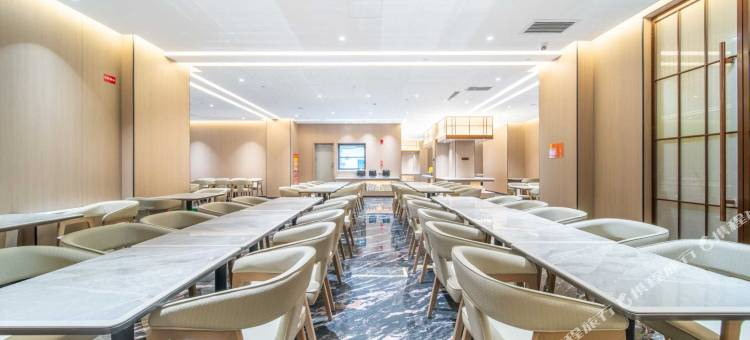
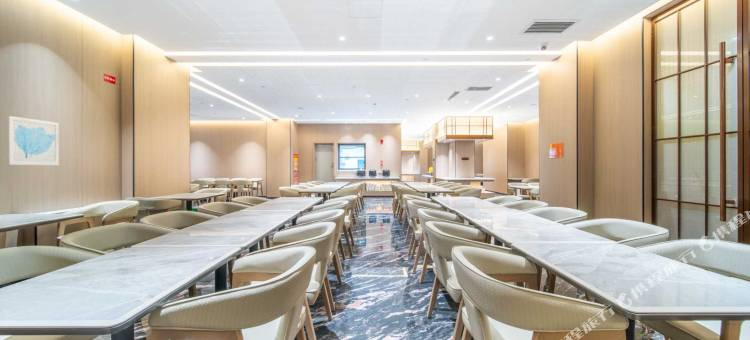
+ wall art (35, 142)
